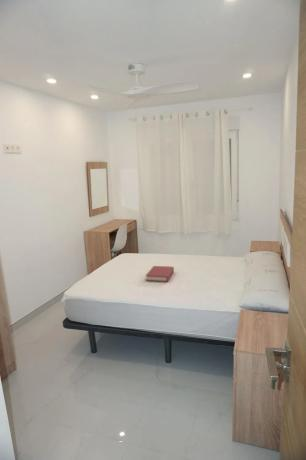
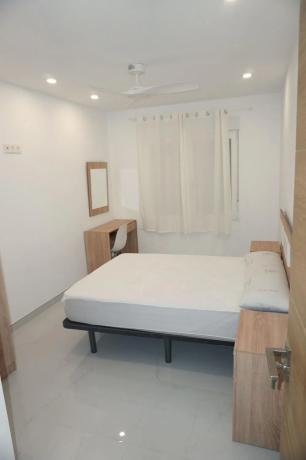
- hardback book (160, 273)
